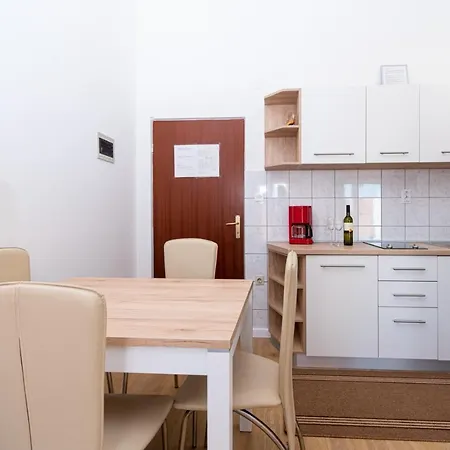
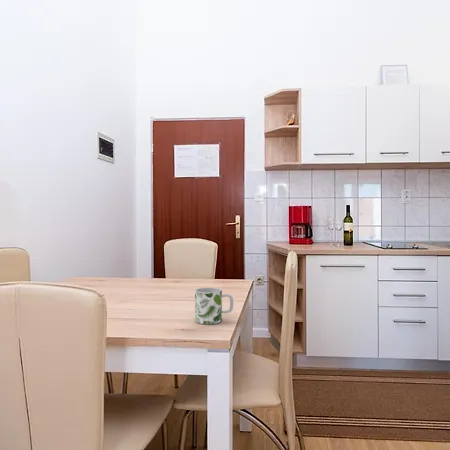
+ mug (214, 304)
